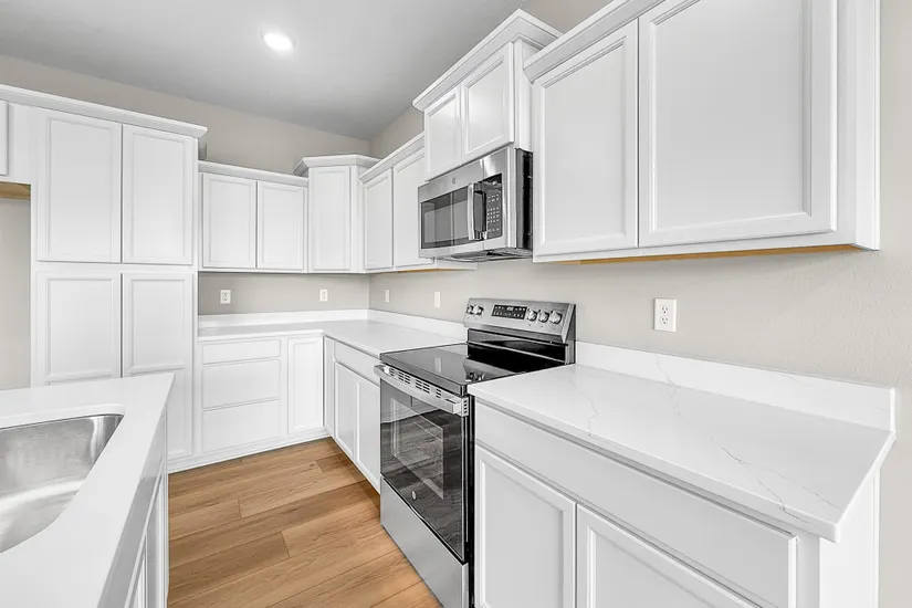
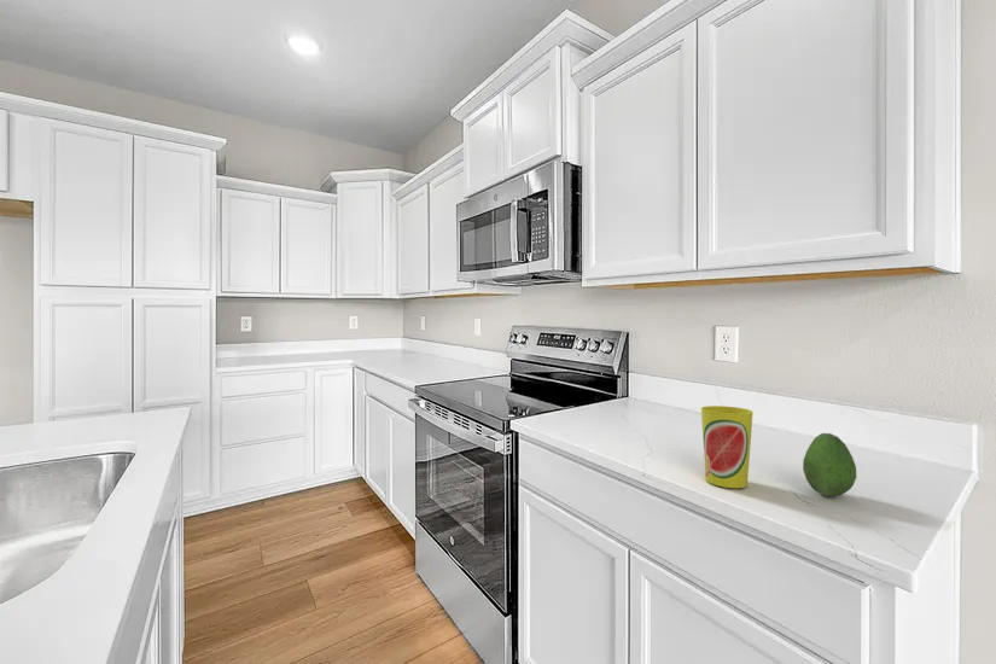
+ cup (726, 445)
+ fruit (828, 464)
